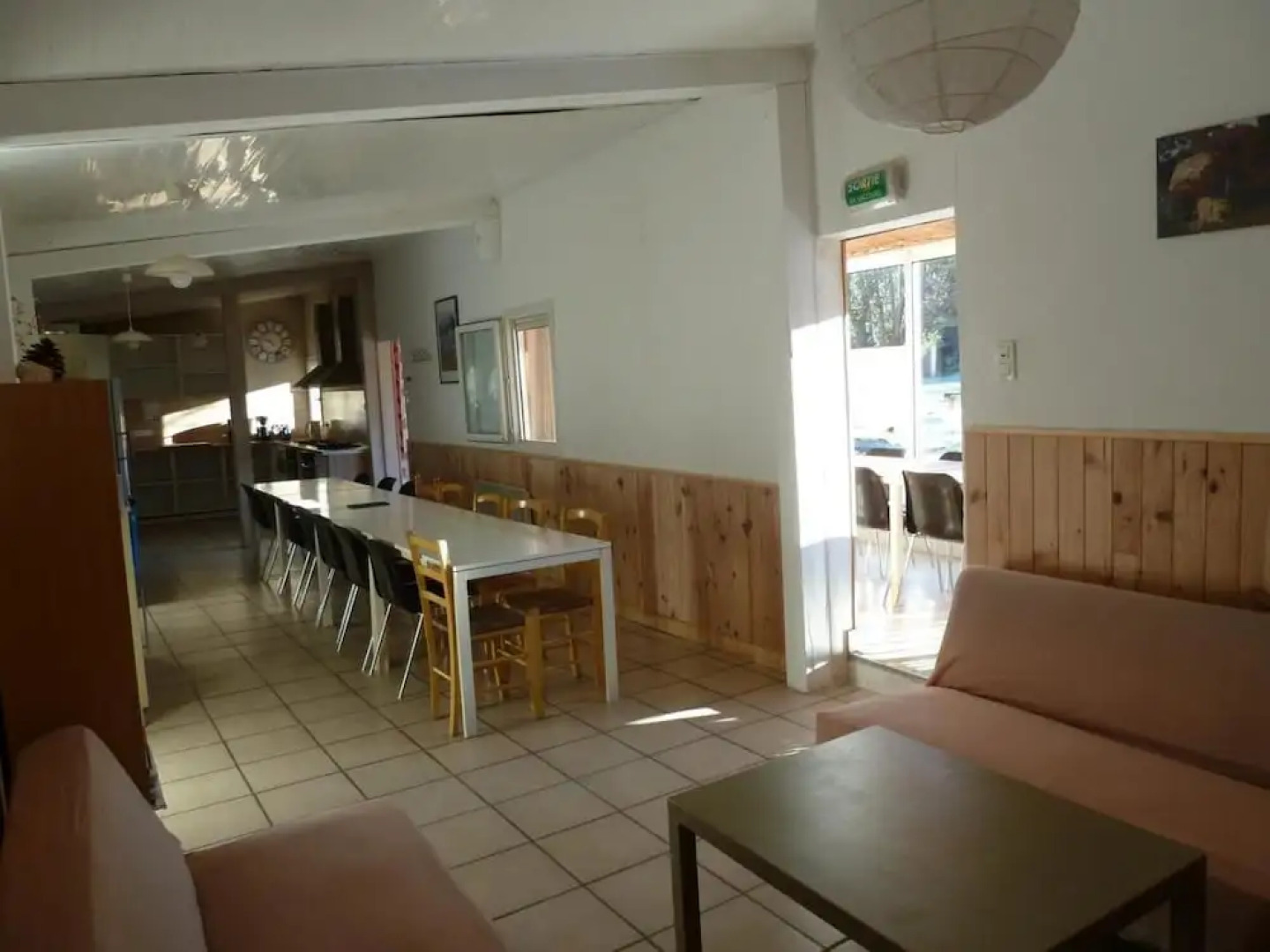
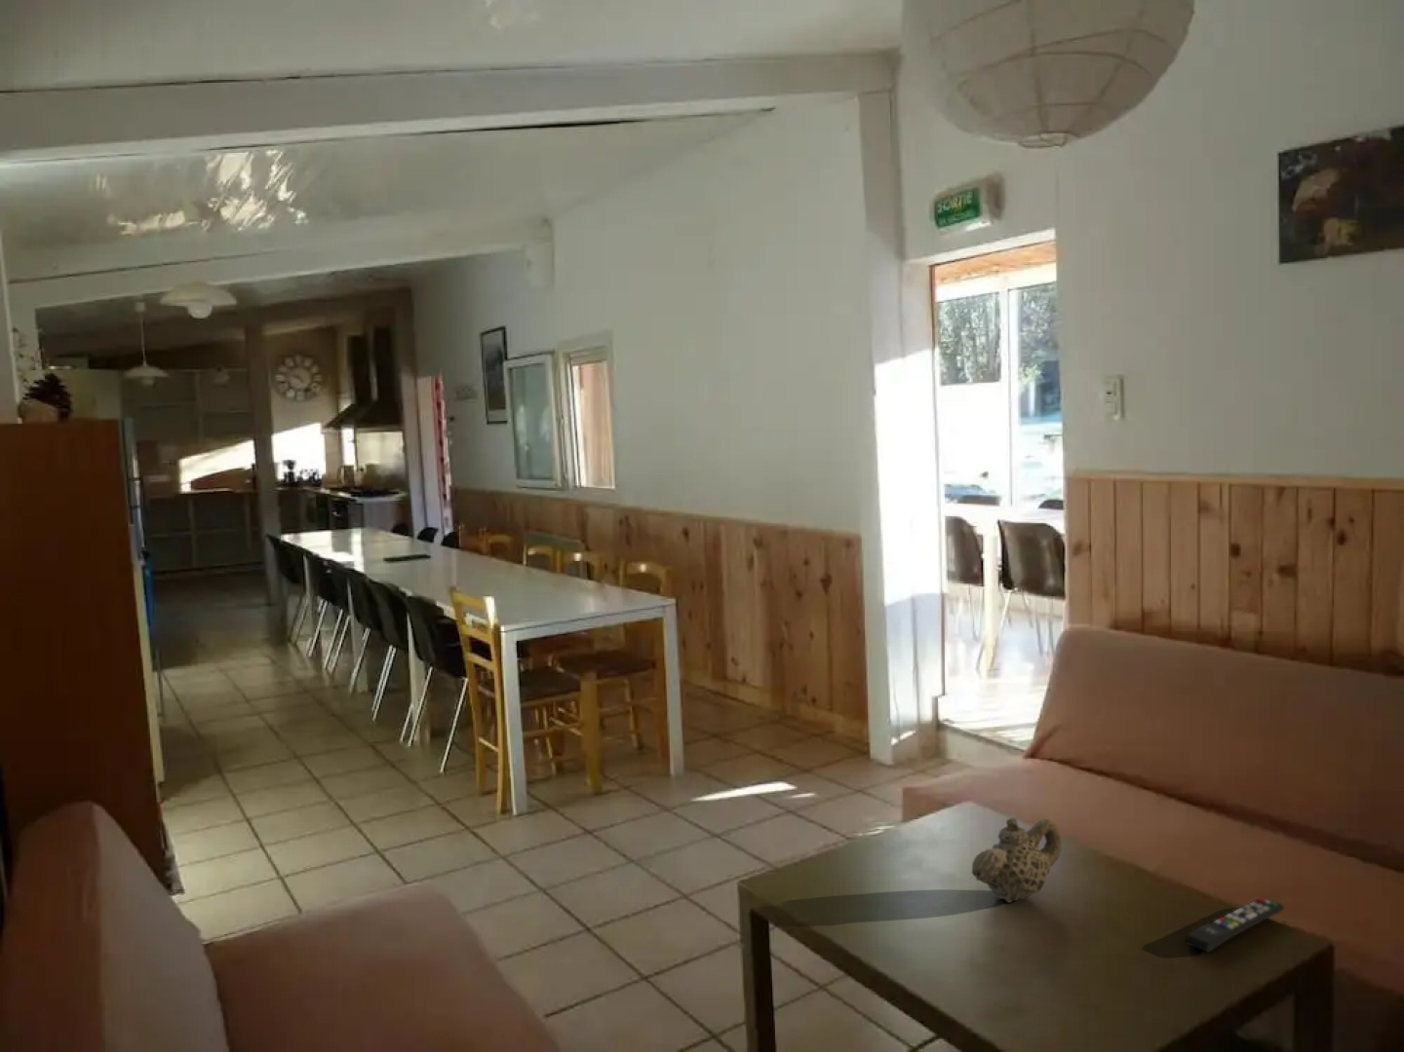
+ teapot (1016, 856)
+ remote control (1235, 923)
